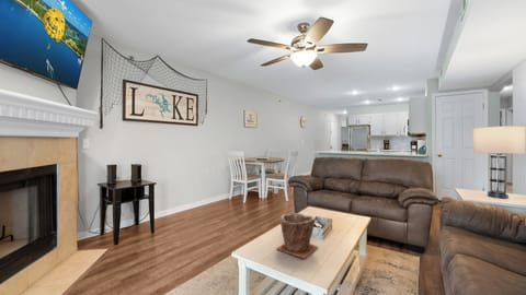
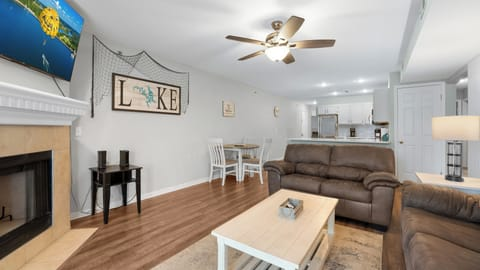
- plant pot (297, 232)
